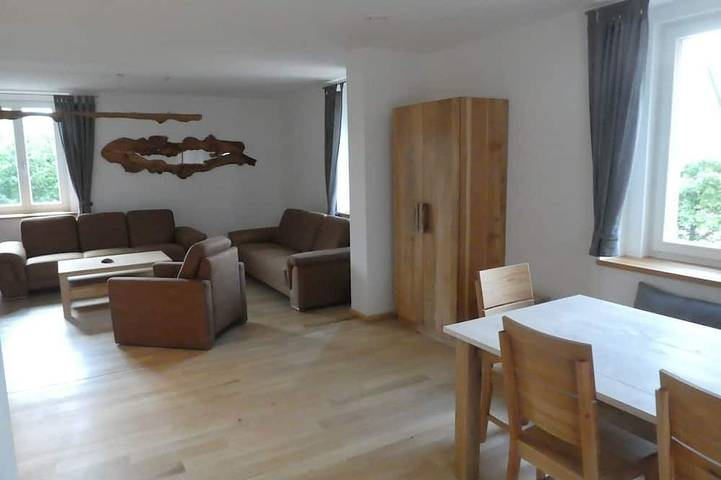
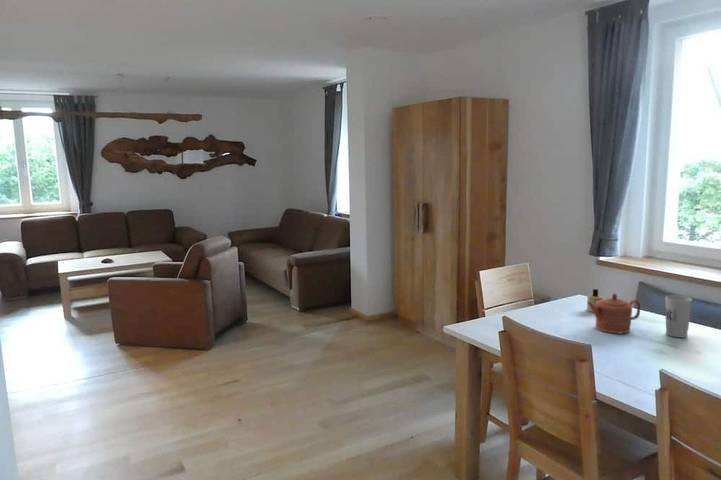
+ teapot (613, 311)
+ candle (595, 299)
+ cup (677, 316)
